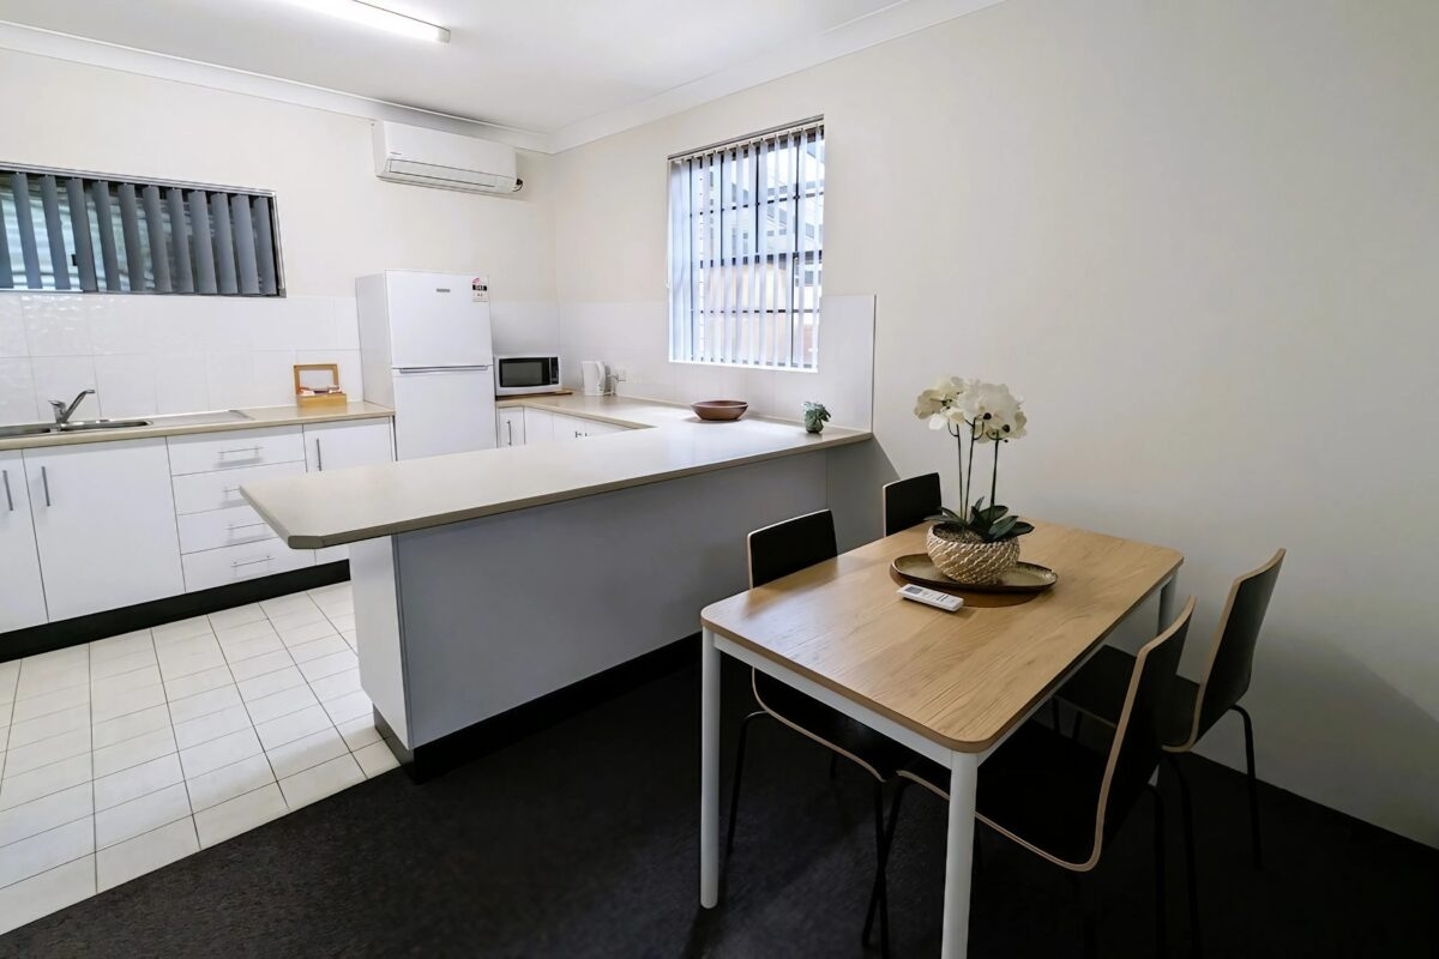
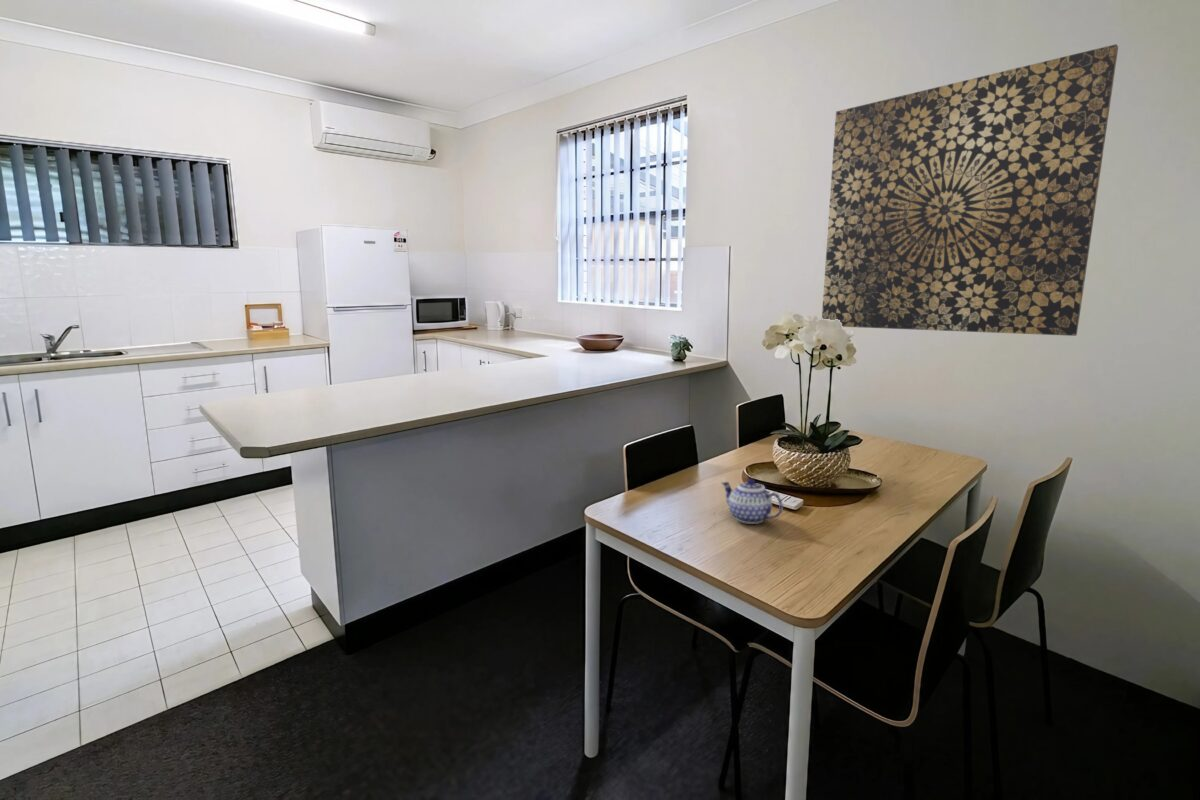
+ wall art (943, 211)
+ teapot (750, 499)
